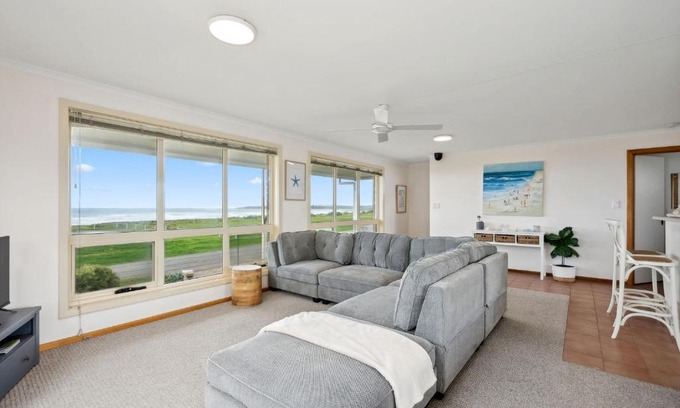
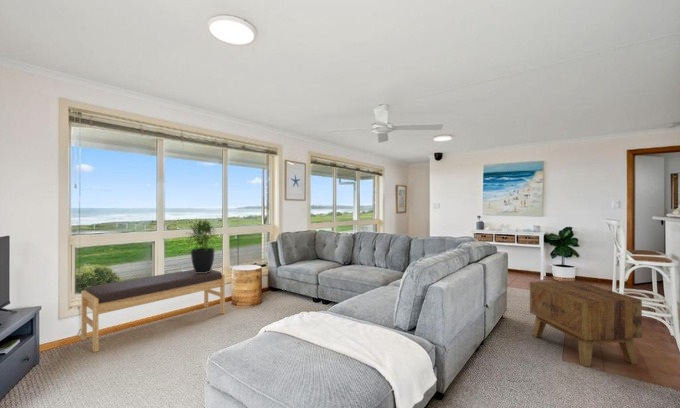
+ bench (159, 300)
+ side table (578, 318)
+ potted plant (200, 245)
